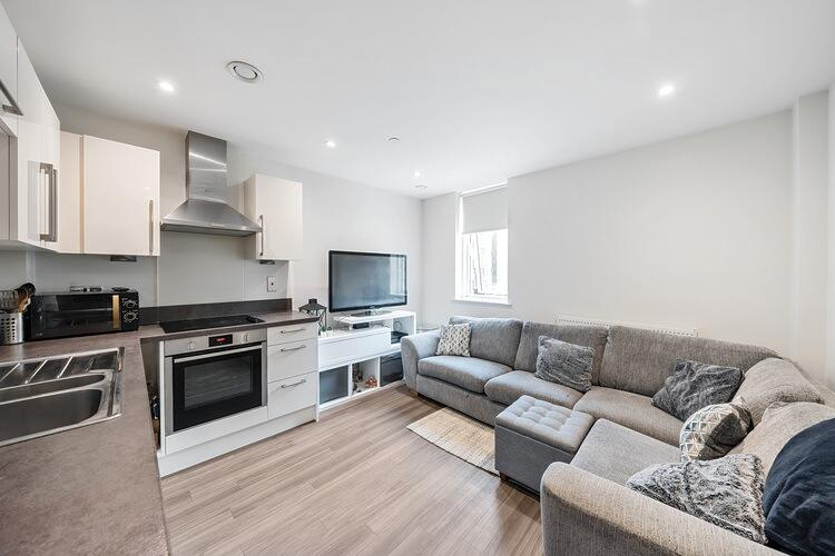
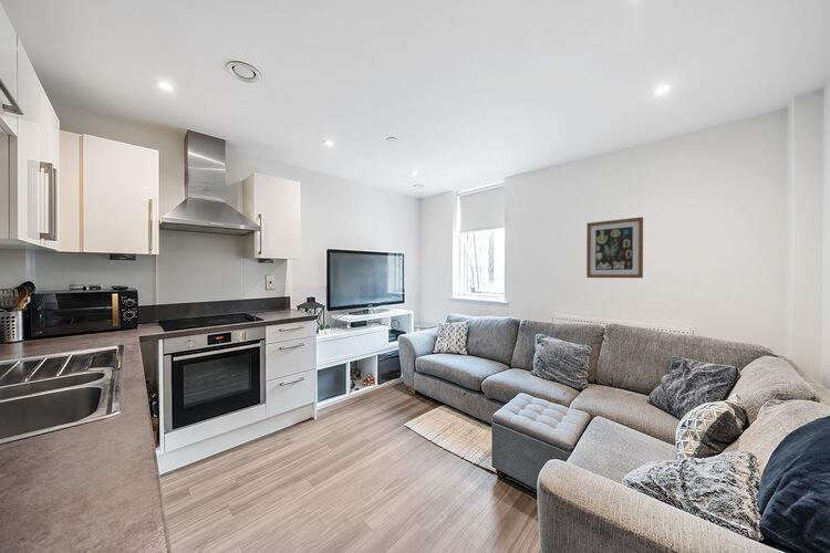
+ wall art (613, 249)
